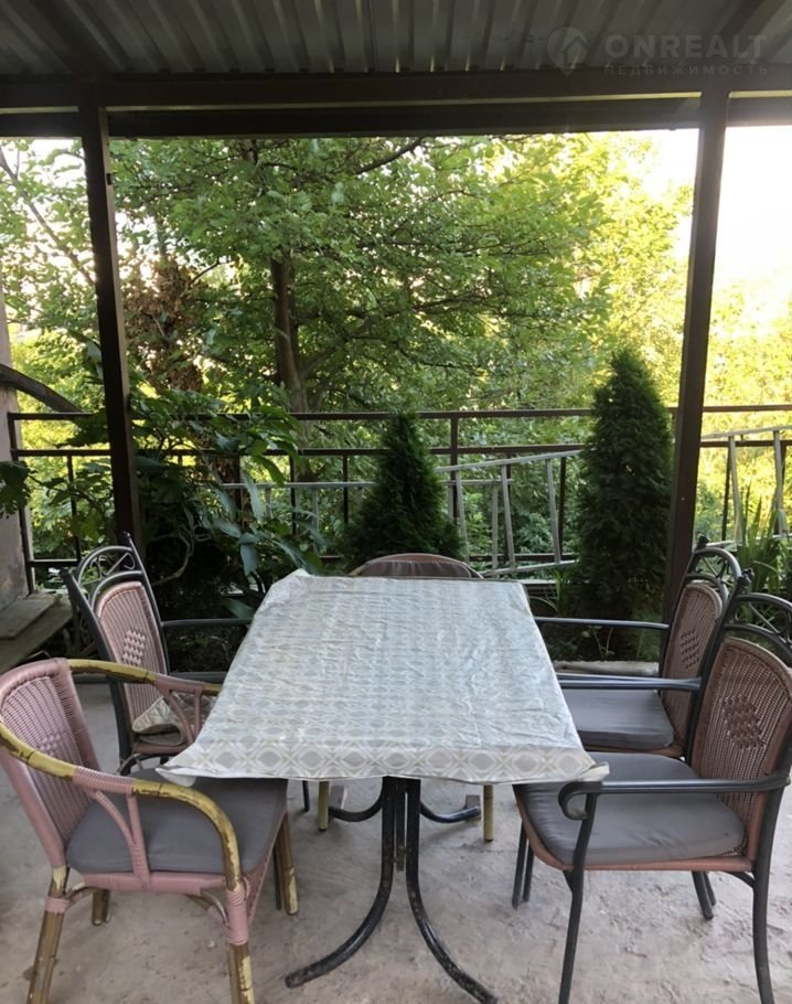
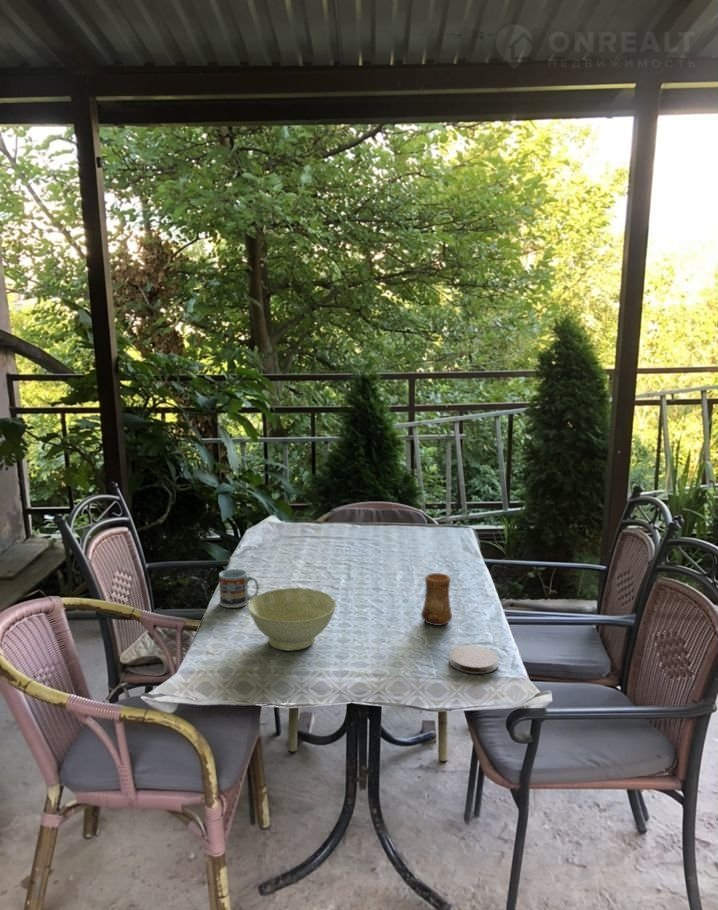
+ cup (239, 587)
+ coaster (473, 659)
+ cup (437, 599)
+ bowl (292, 622)
